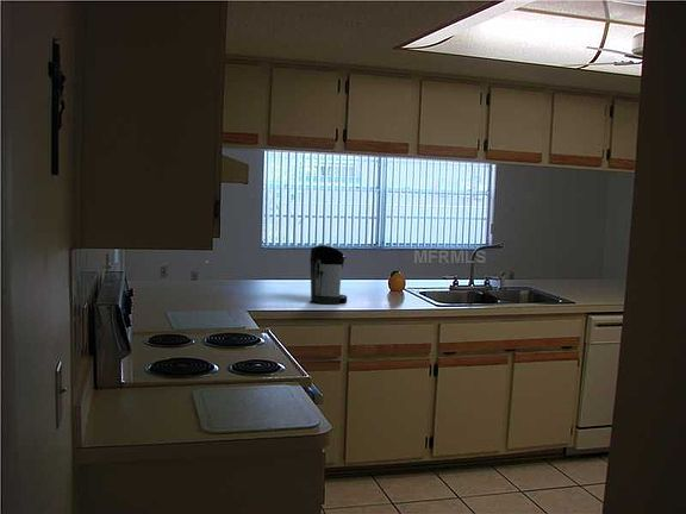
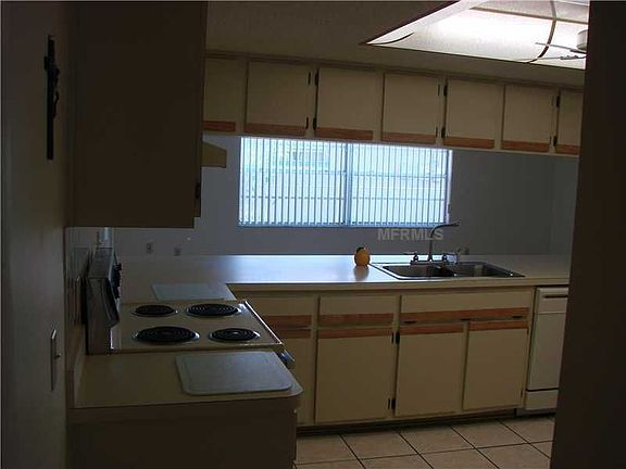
- coffee maker (330, 275)
